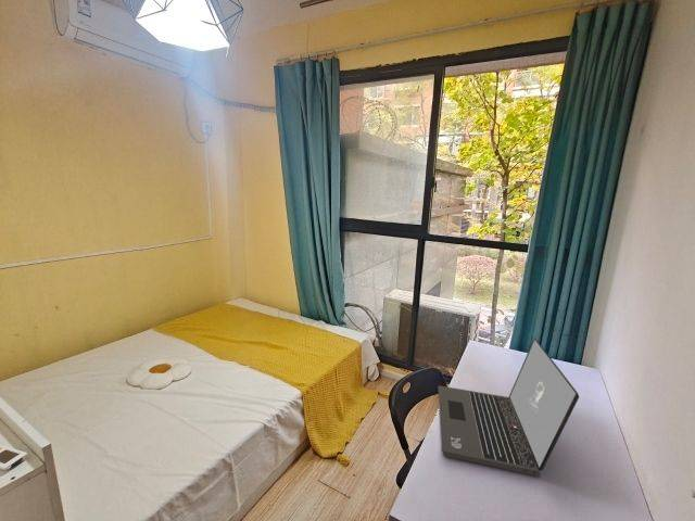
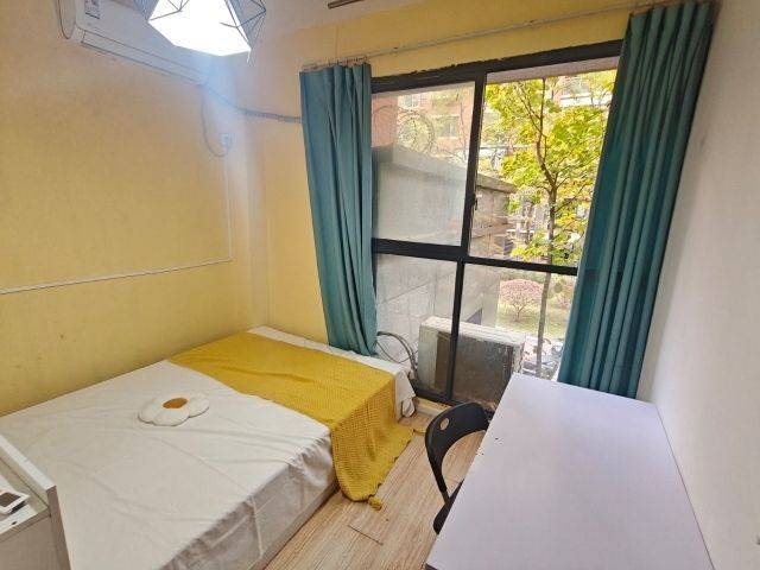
- laptop (491, 394)
